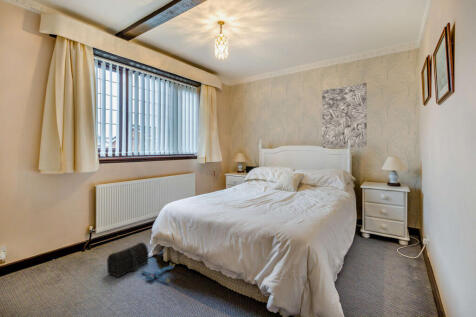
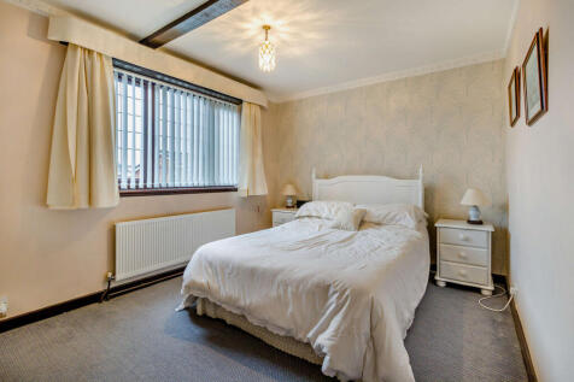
- treasure chest (129, 258)
- wall art (343, 117)
- plush toy (161, 271)
